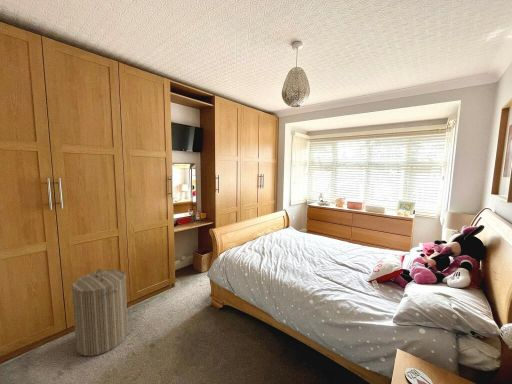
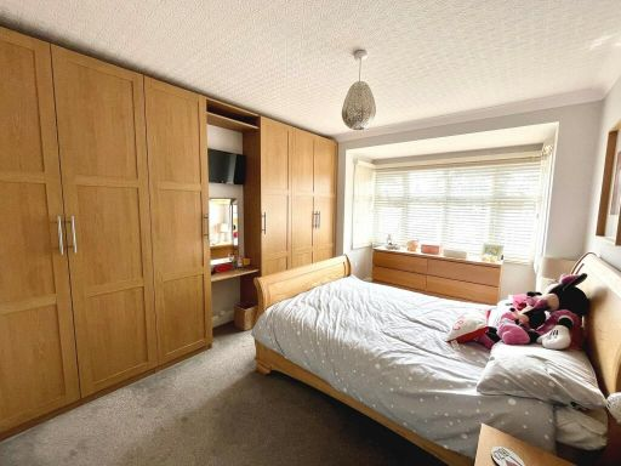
- laundry hamper (101, 304)
